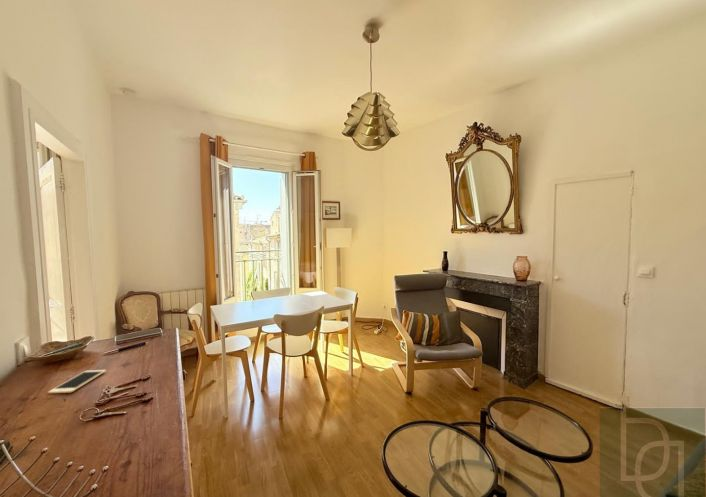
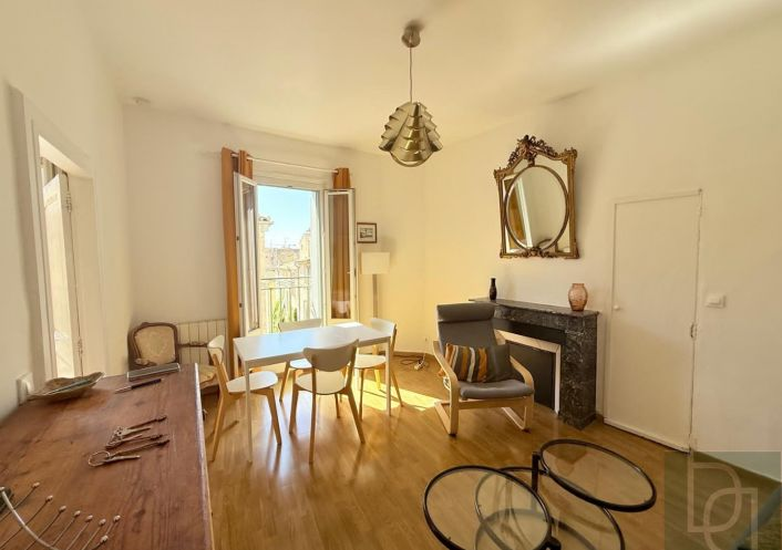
- cell phone (79, 380)
